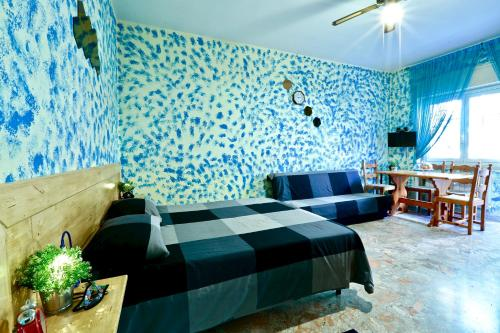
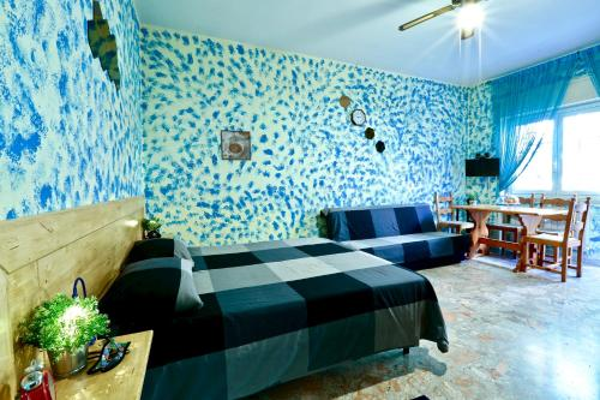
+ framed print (235, 145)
